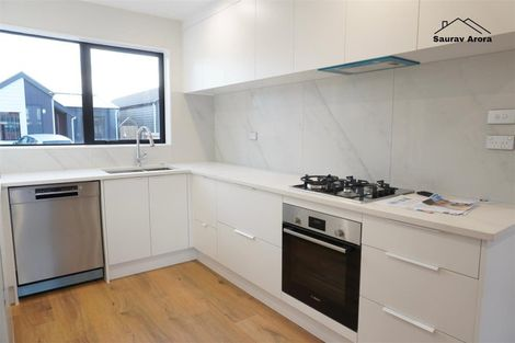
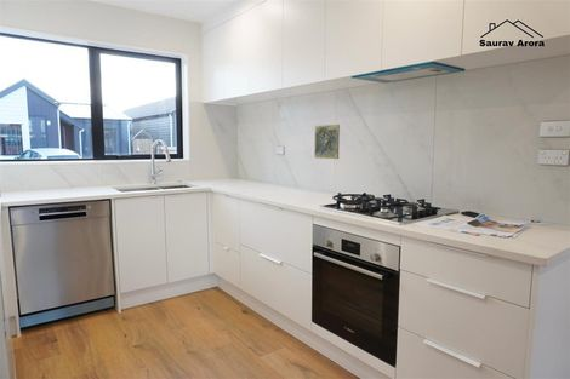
+ decorative tile (326, 142)
